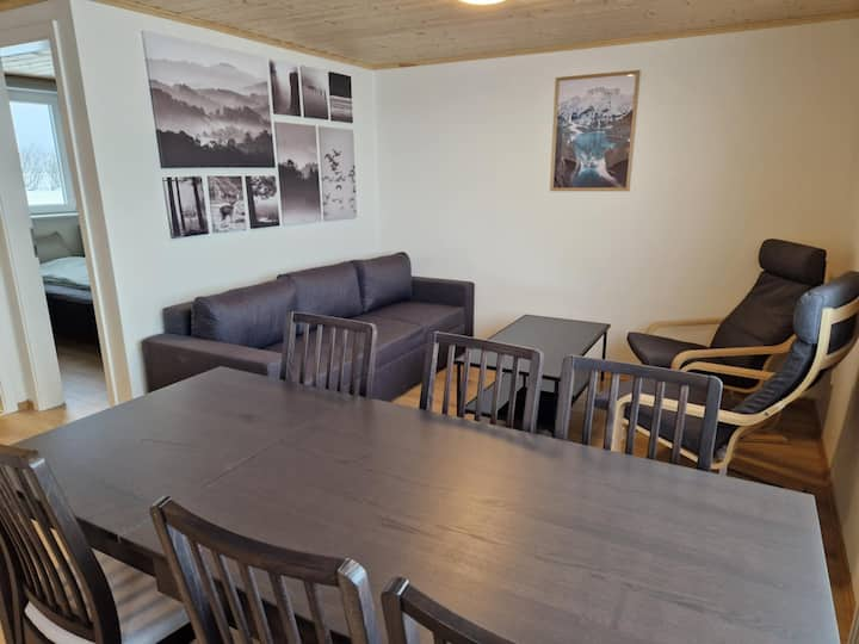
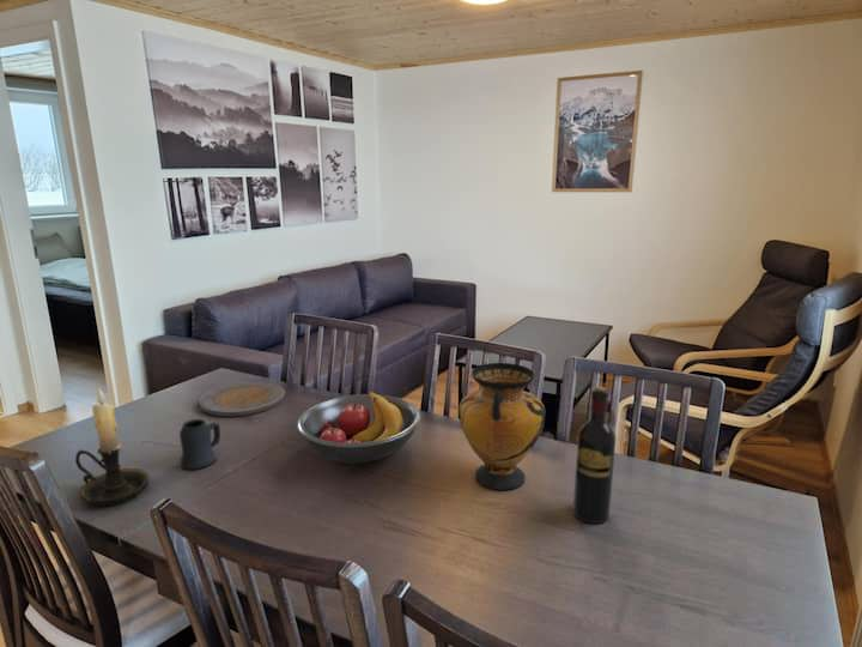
+ candle holder (99, 439)
+ fruit bowl (359, 428)
+ plate (243, 397)
+ vase (500, 425)
+ wine bottle (595, 452)
+ mug (200, 440)
